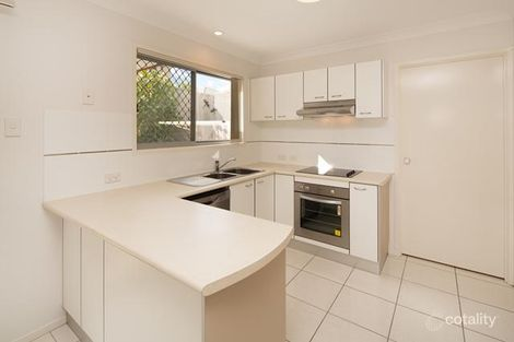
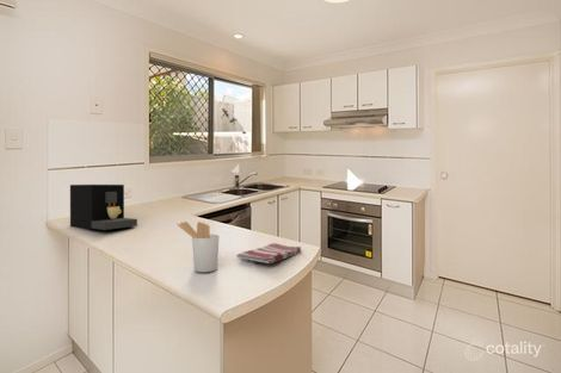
+ coffee maker (103, 205)
+ utensil holder (198, 244)
+ dish towel (270, 251)
